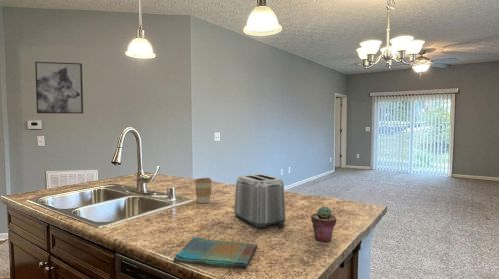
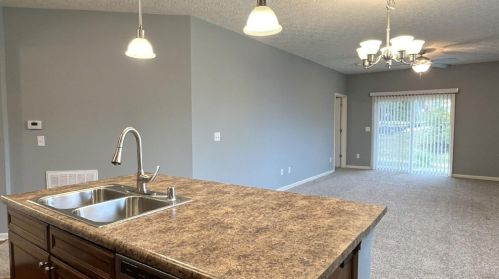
- potted succulent (323, 222)
- wall art (59, 88)
- coffee cup (203, 189)
- toaster (260, 198)
- dish towel (217, 251)
